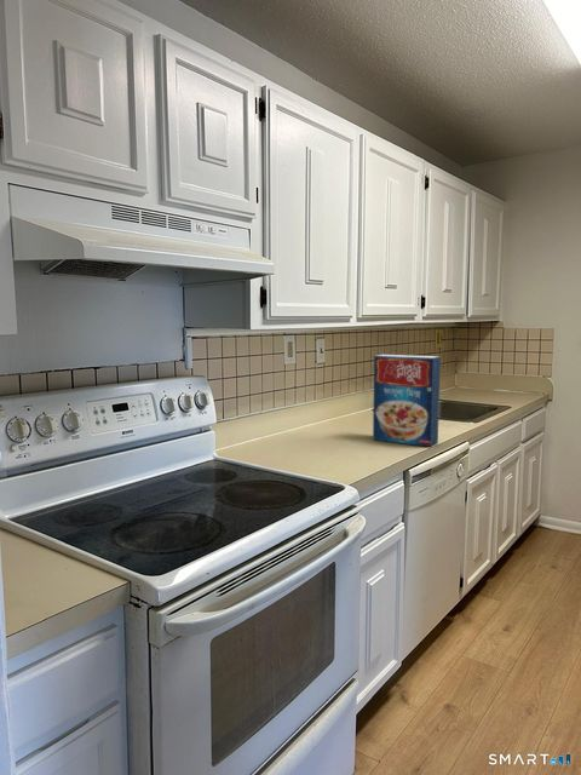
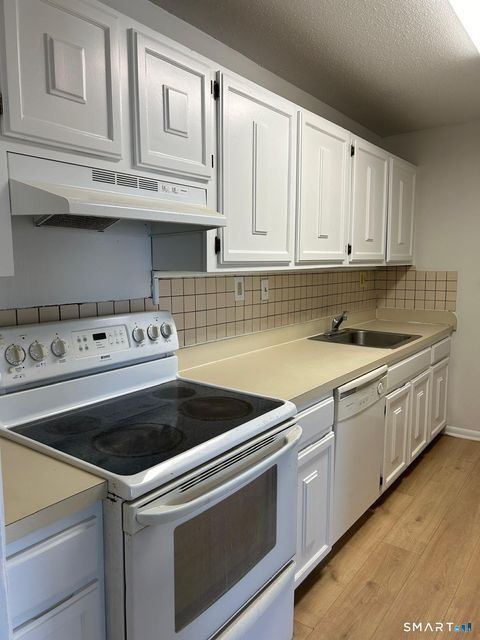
- cereal box (405, 398)
